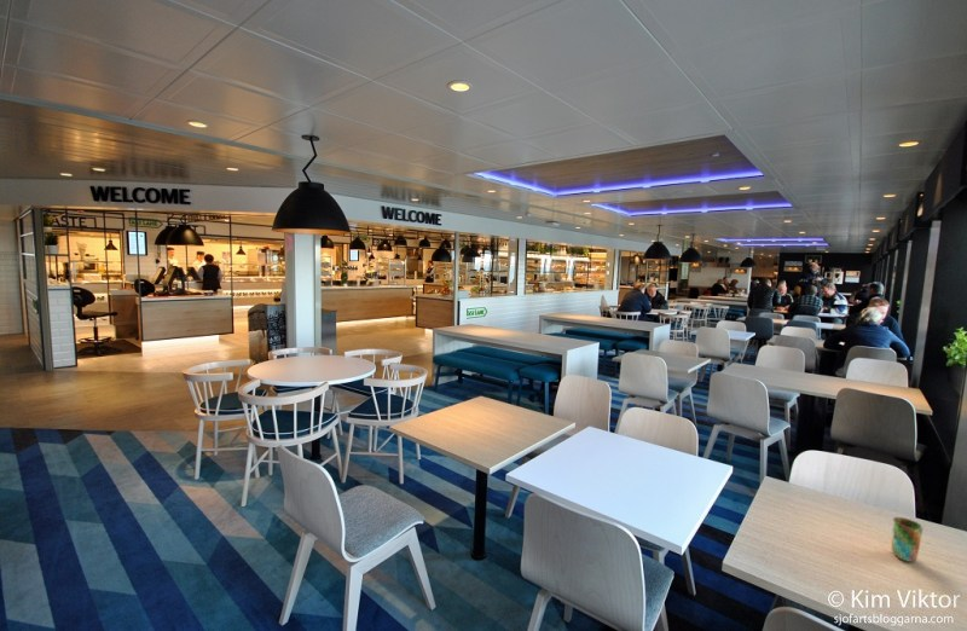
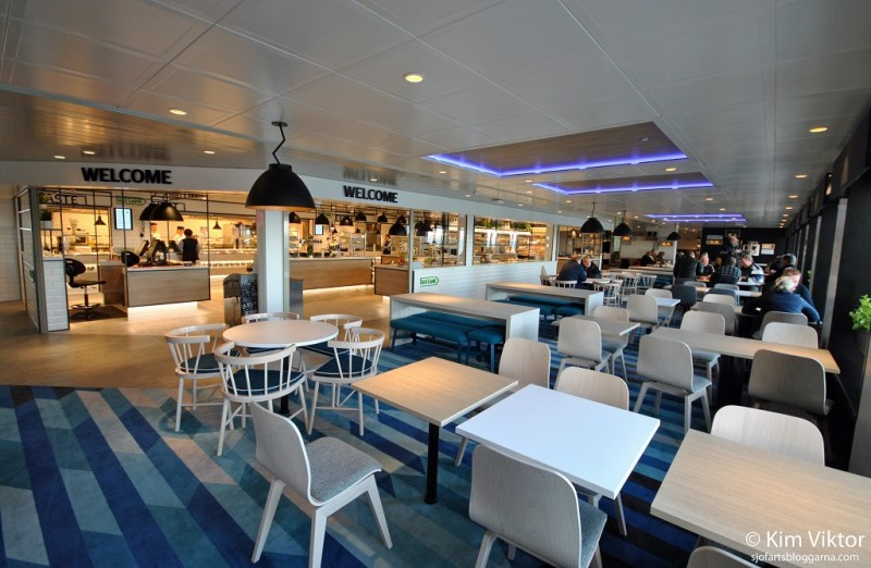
- cup (905, 539)
